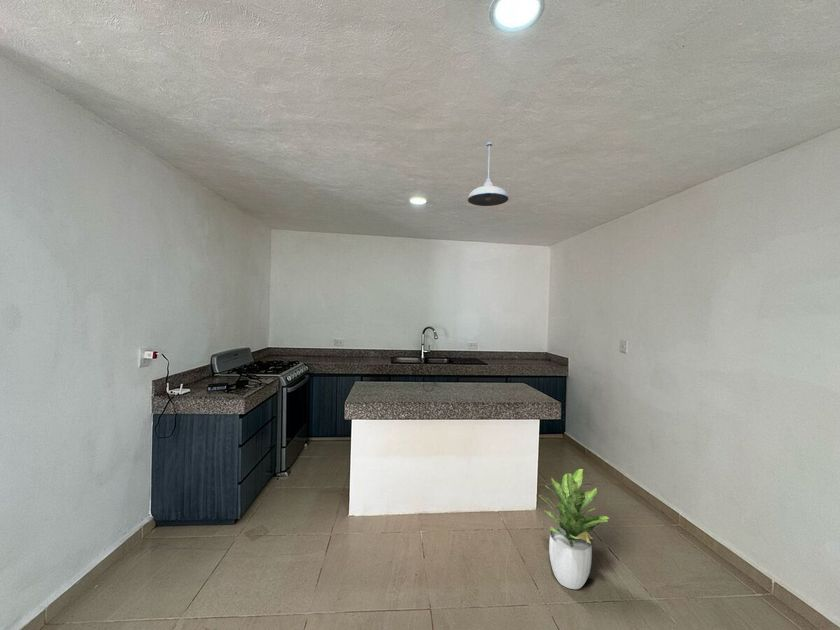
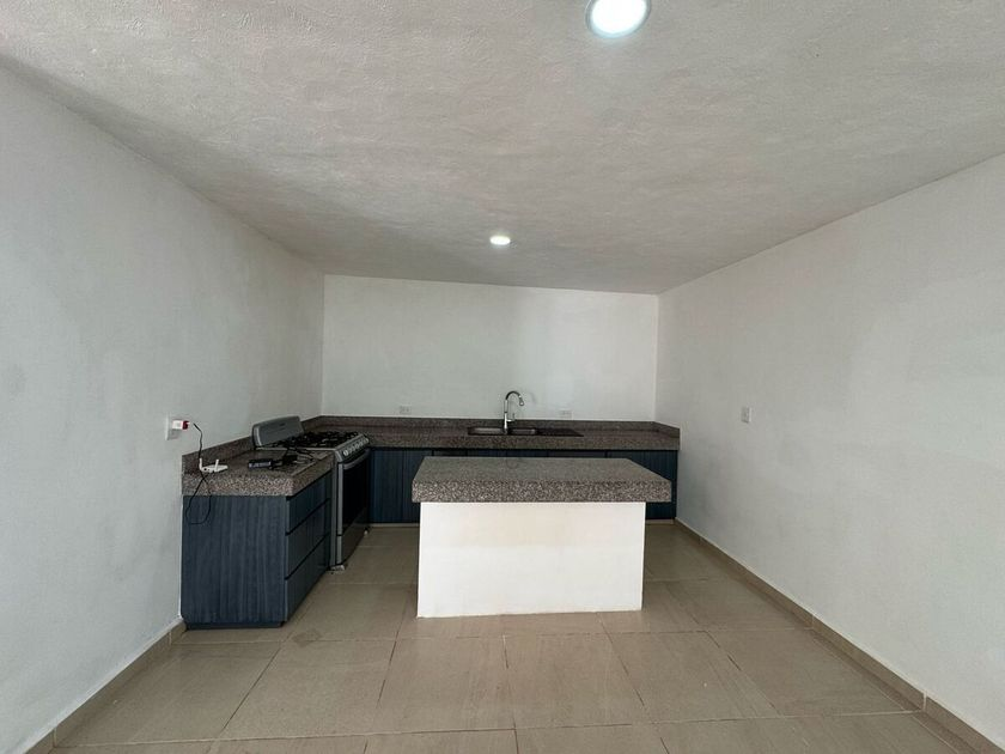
- potted plant (570, 523)
- pendant light (488, 171)
